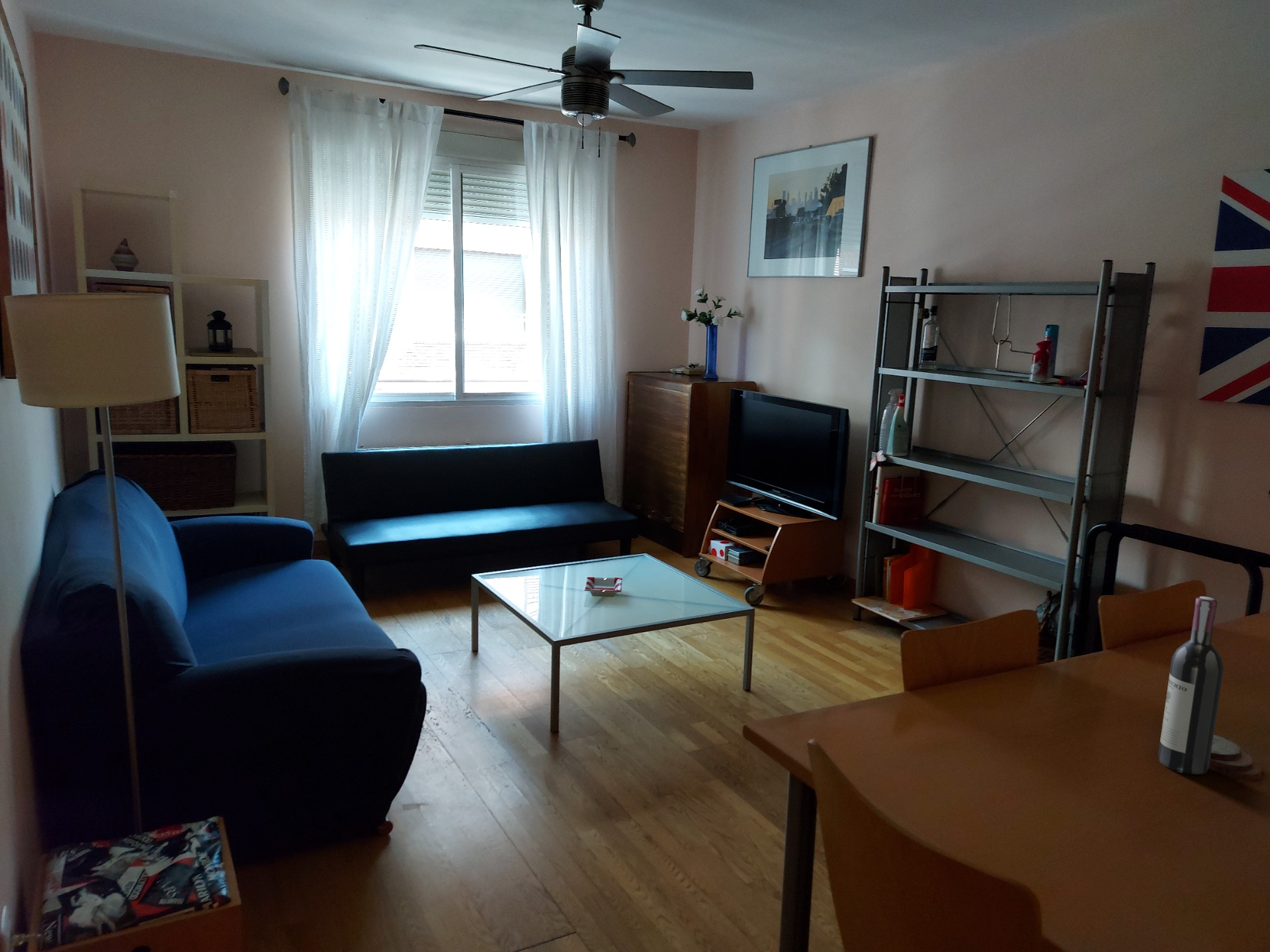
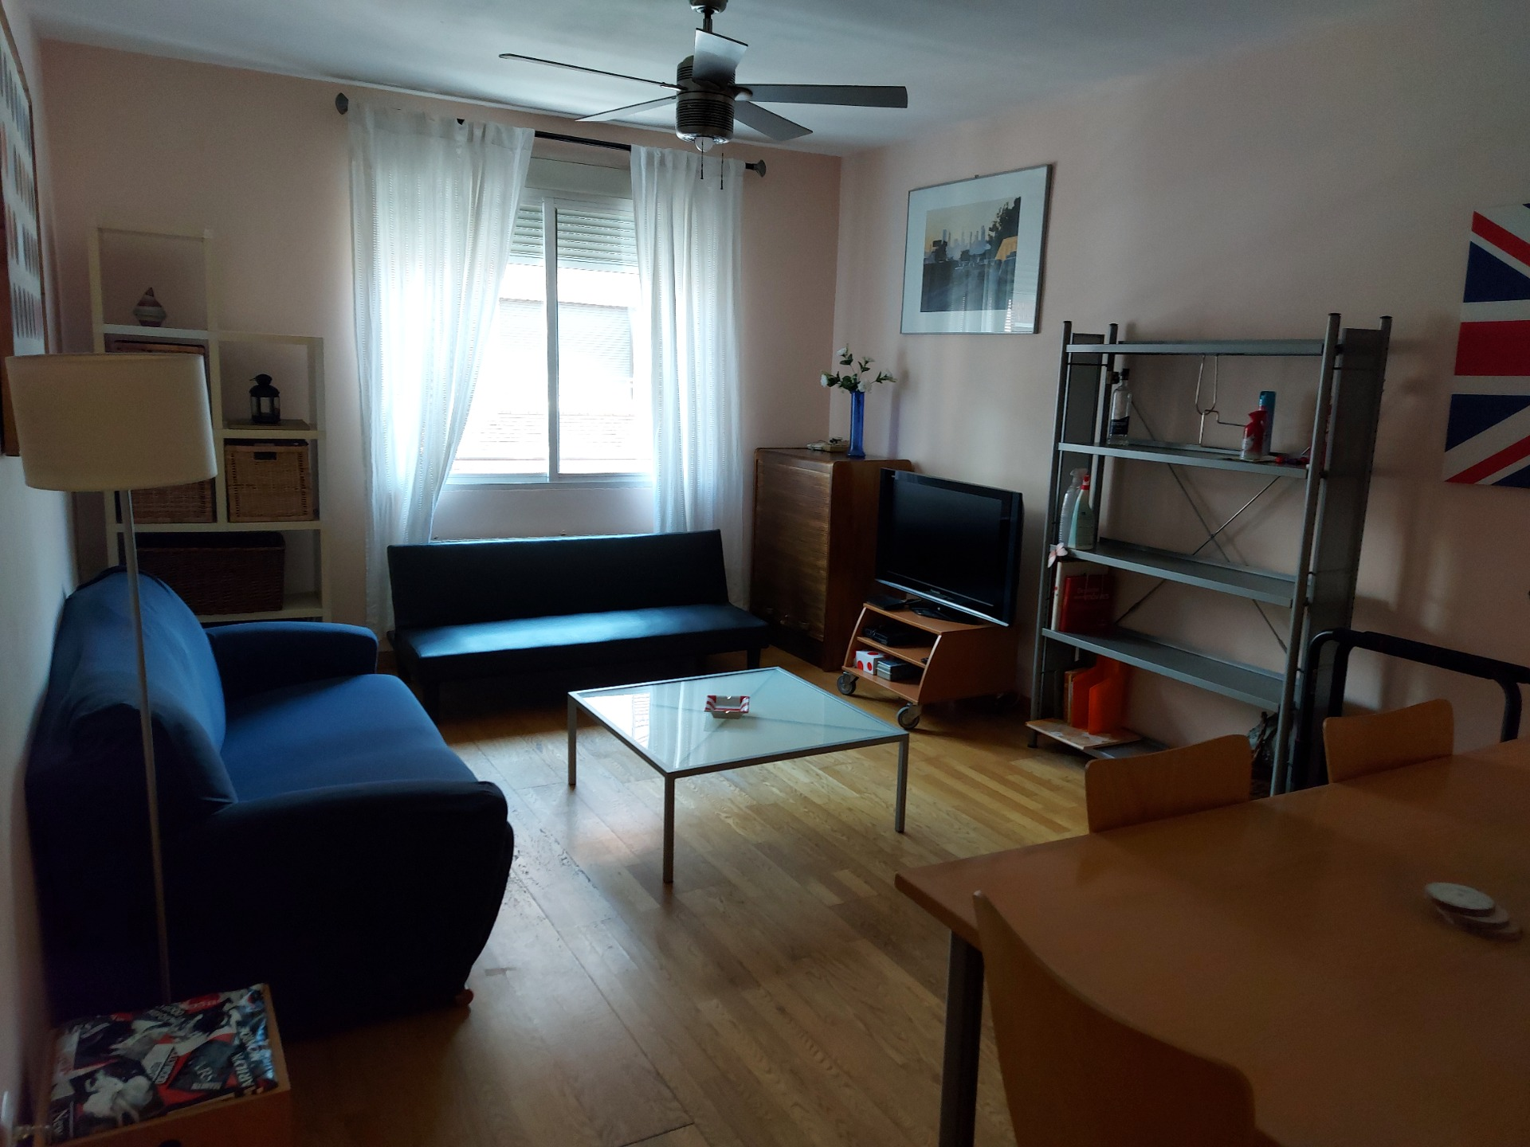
- wine bottle (1194, 682)
